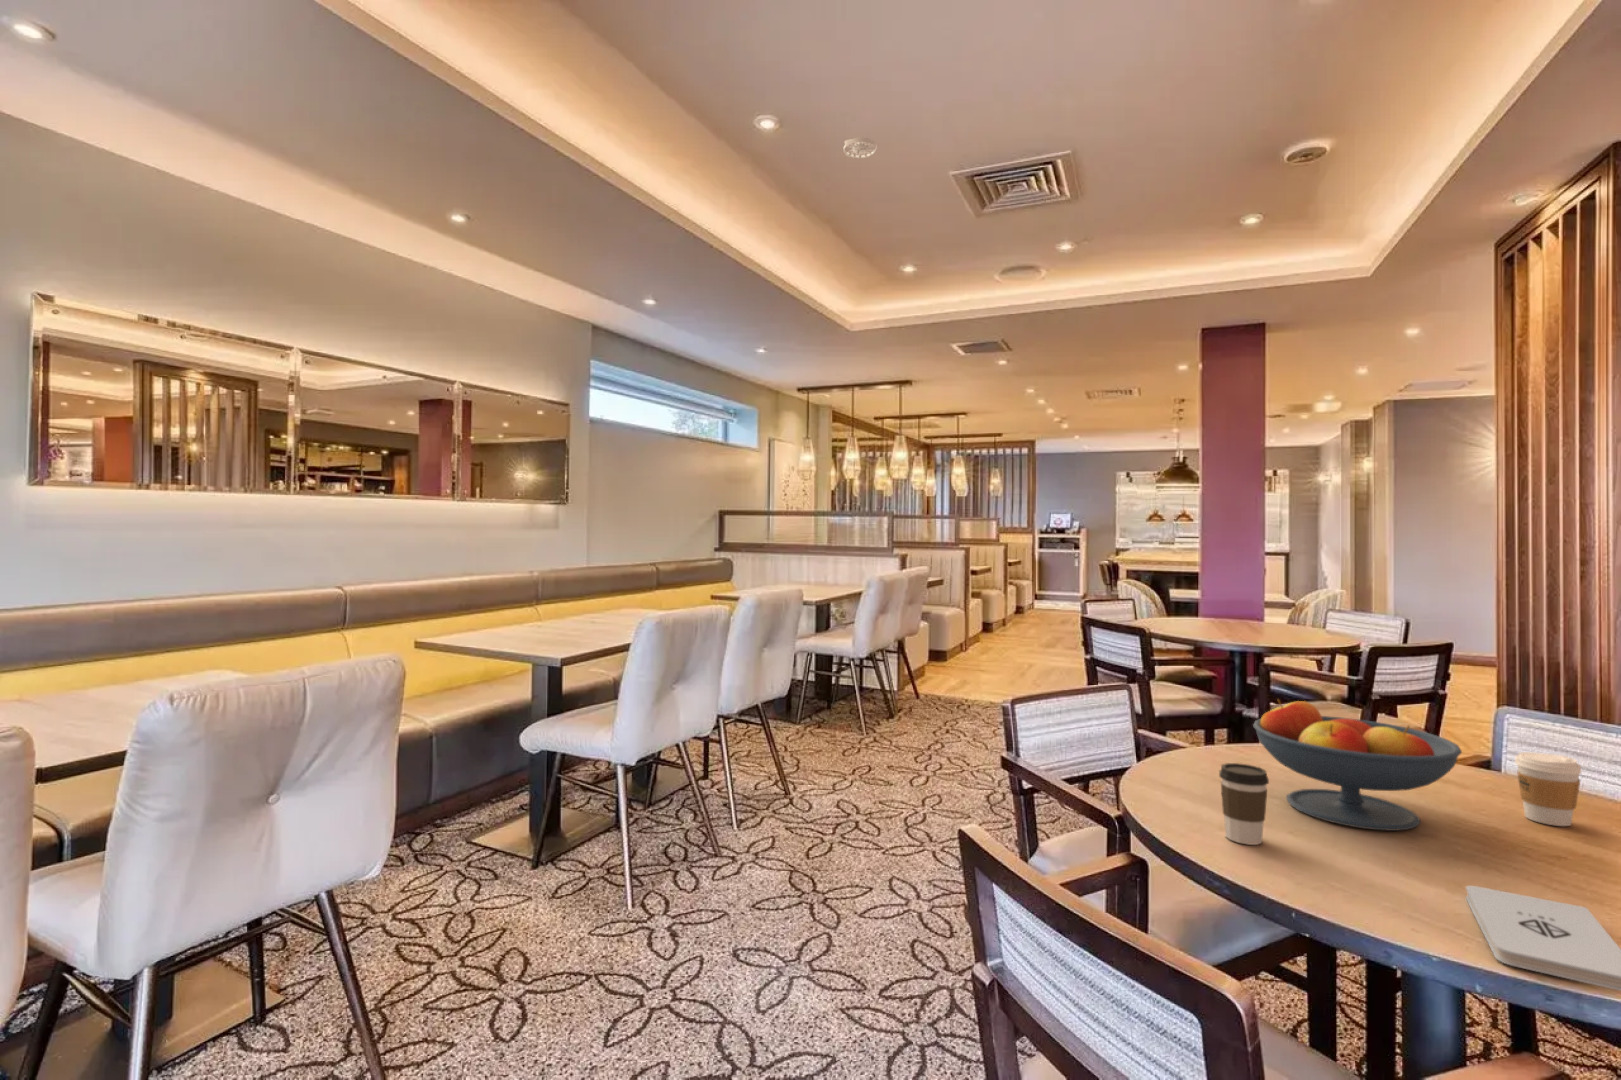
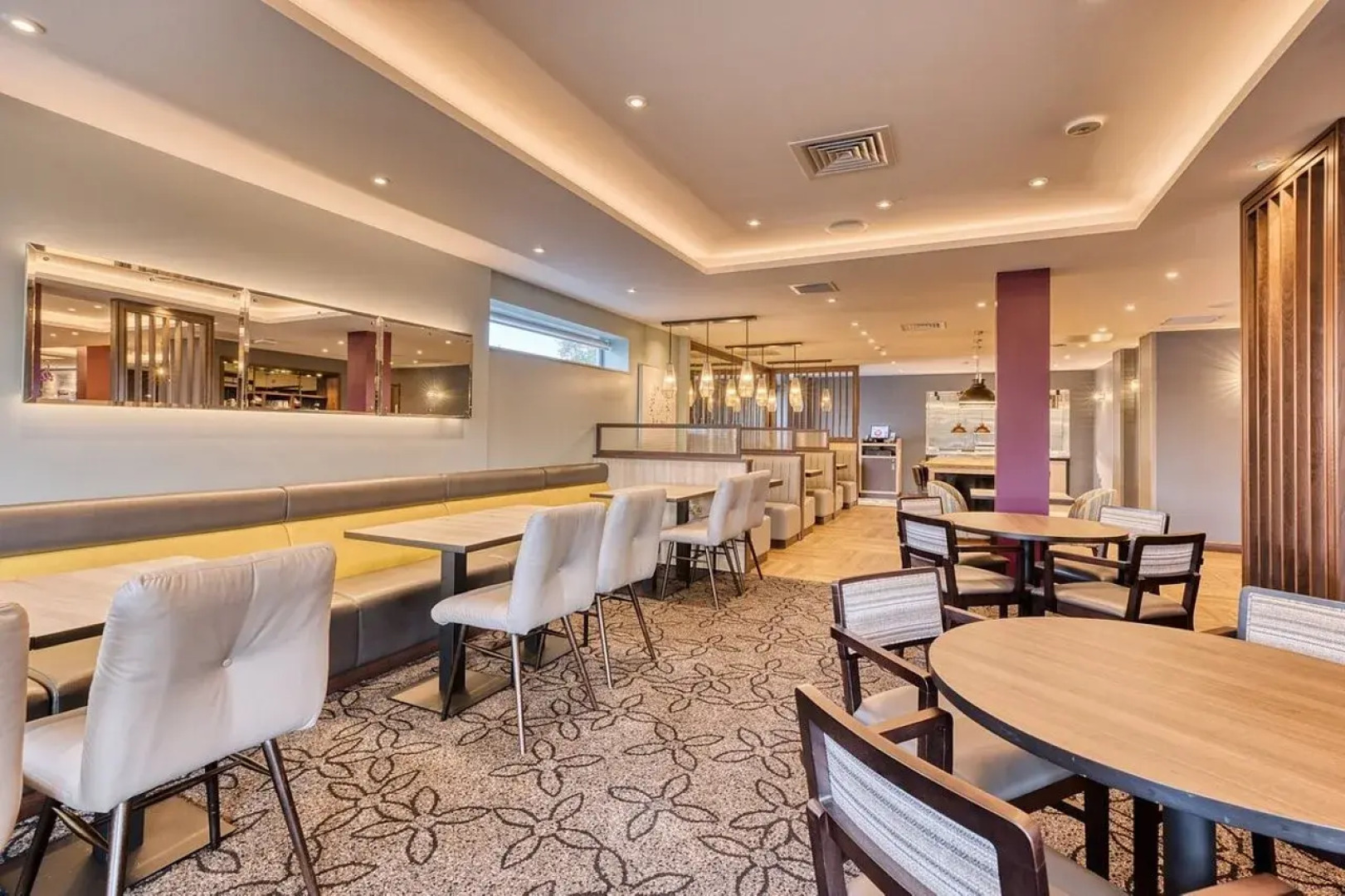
- smoke detector (861, 149)
- notepad (1544, 933)
- coffee cup (1243, 803)
- coffee cup (1547, 787)
- fruit bowl (1350, 758)
